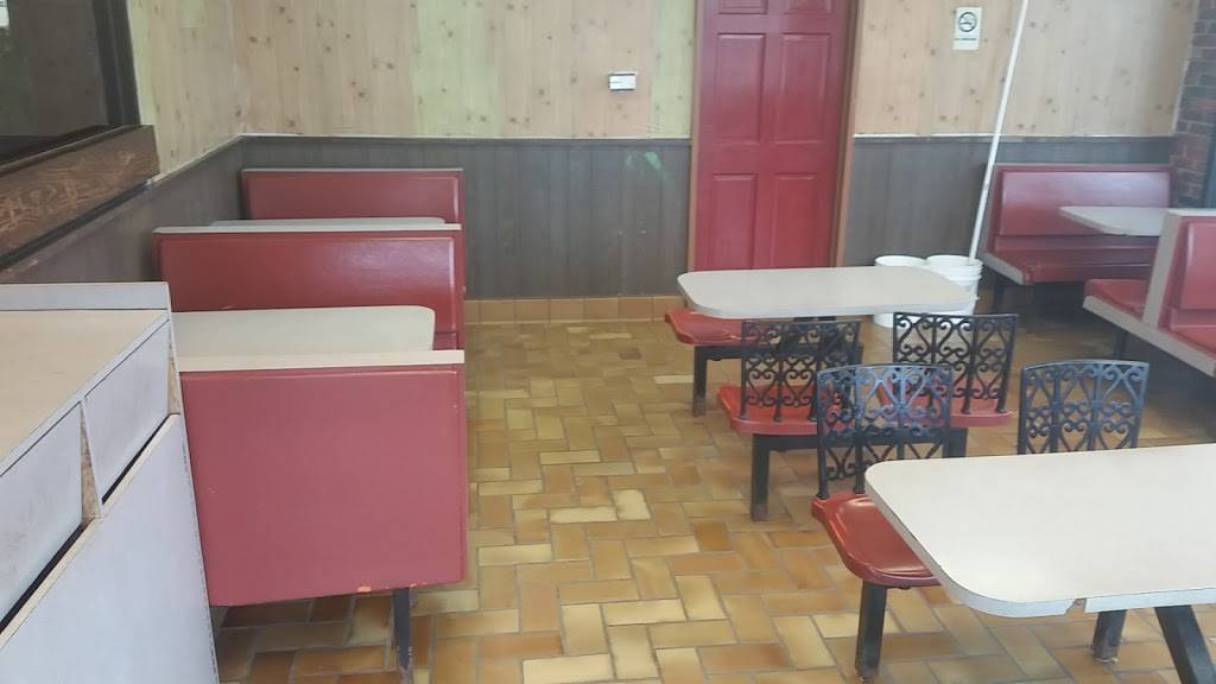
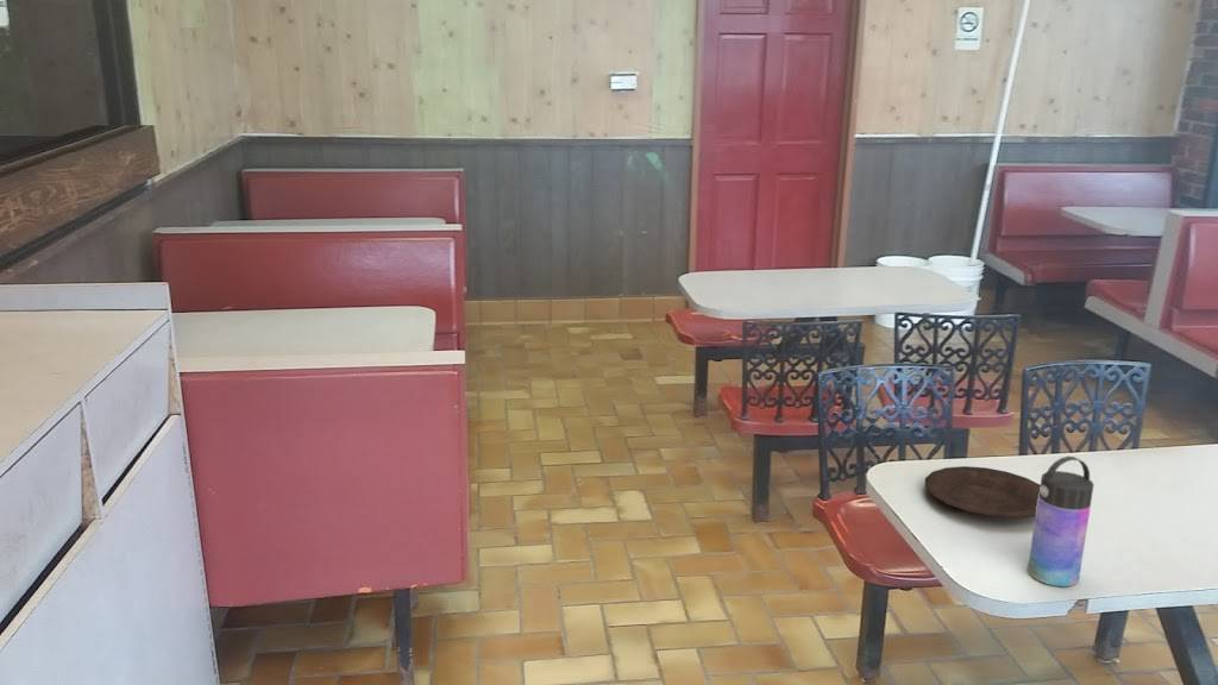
+ water bottle (1061, 516)
+ plate (987, 495)
